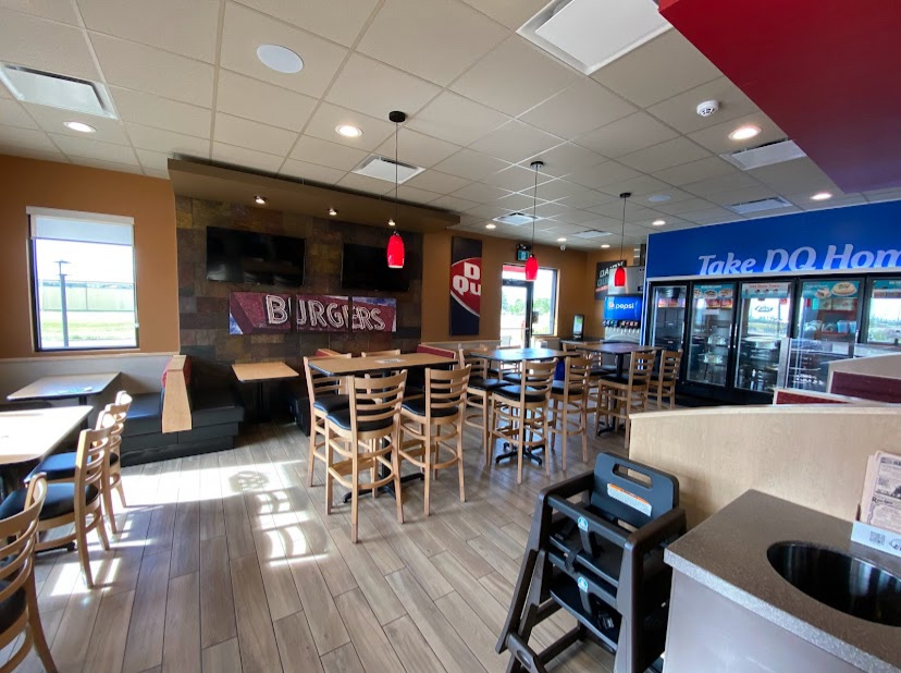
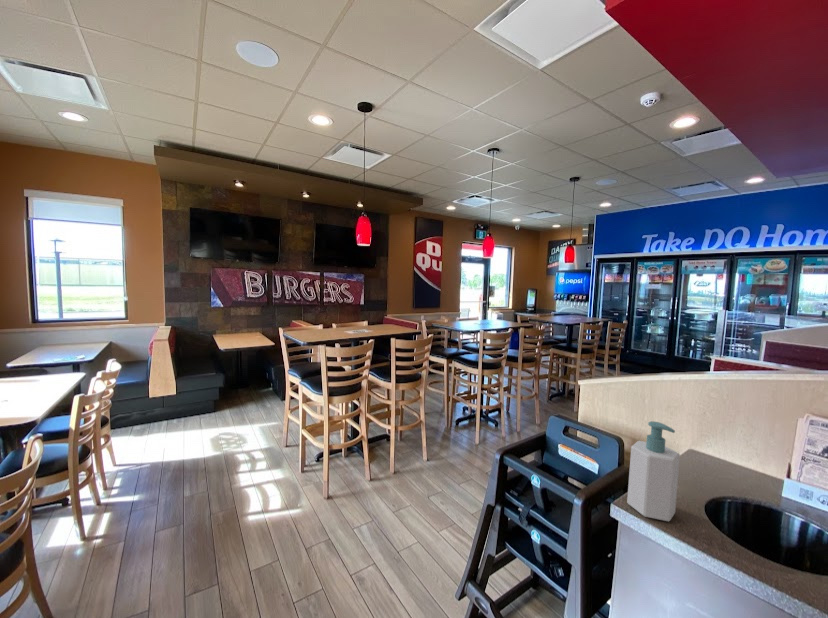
+ soap bottle (653, 466)
